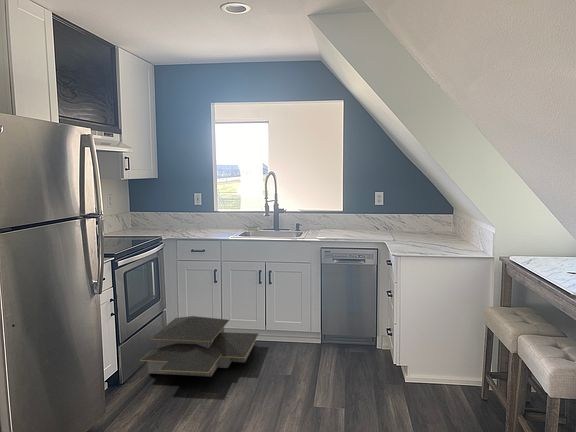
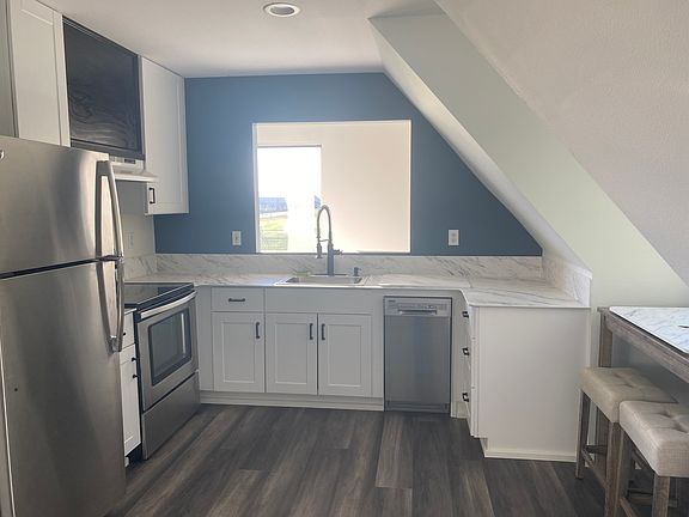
- architectural model (201, 343)
